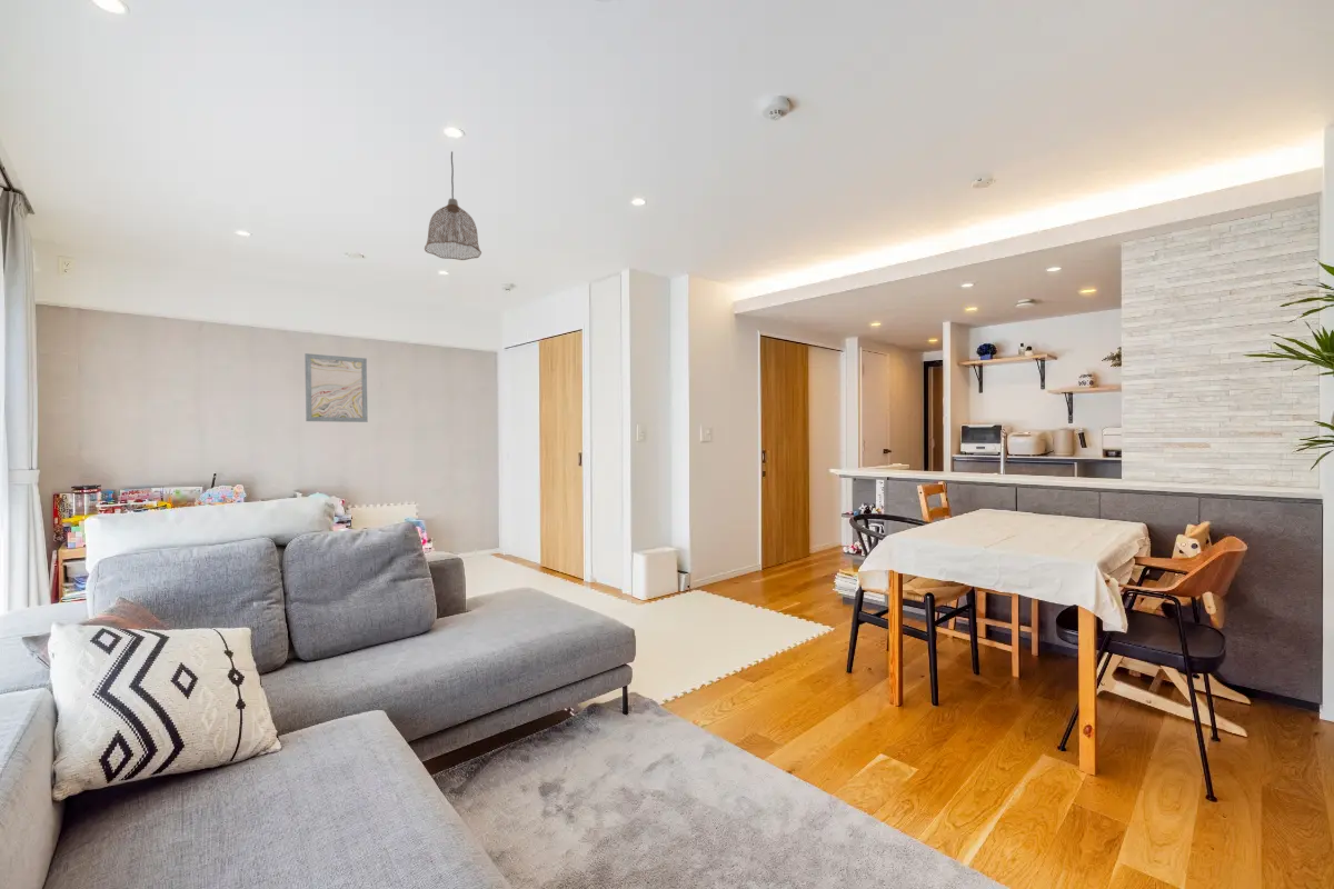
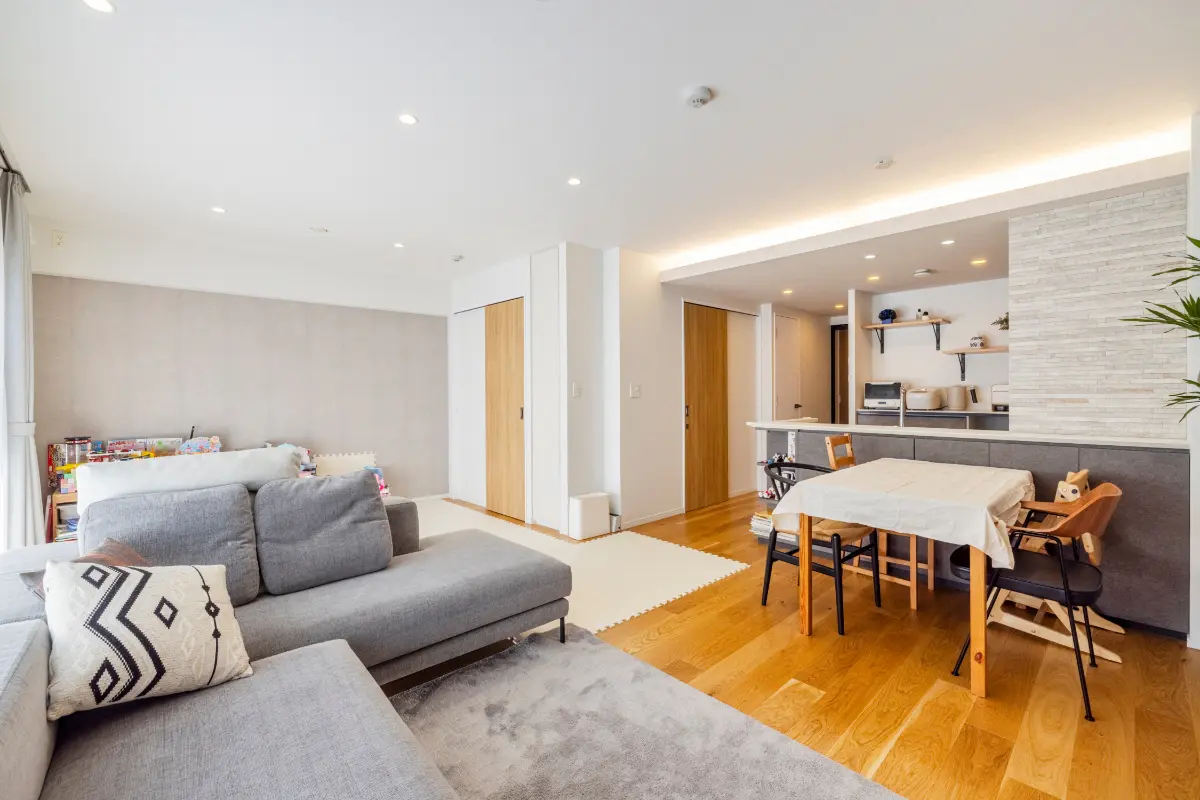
- wall art (337, 389)
- pendant lamp (452, 201)
